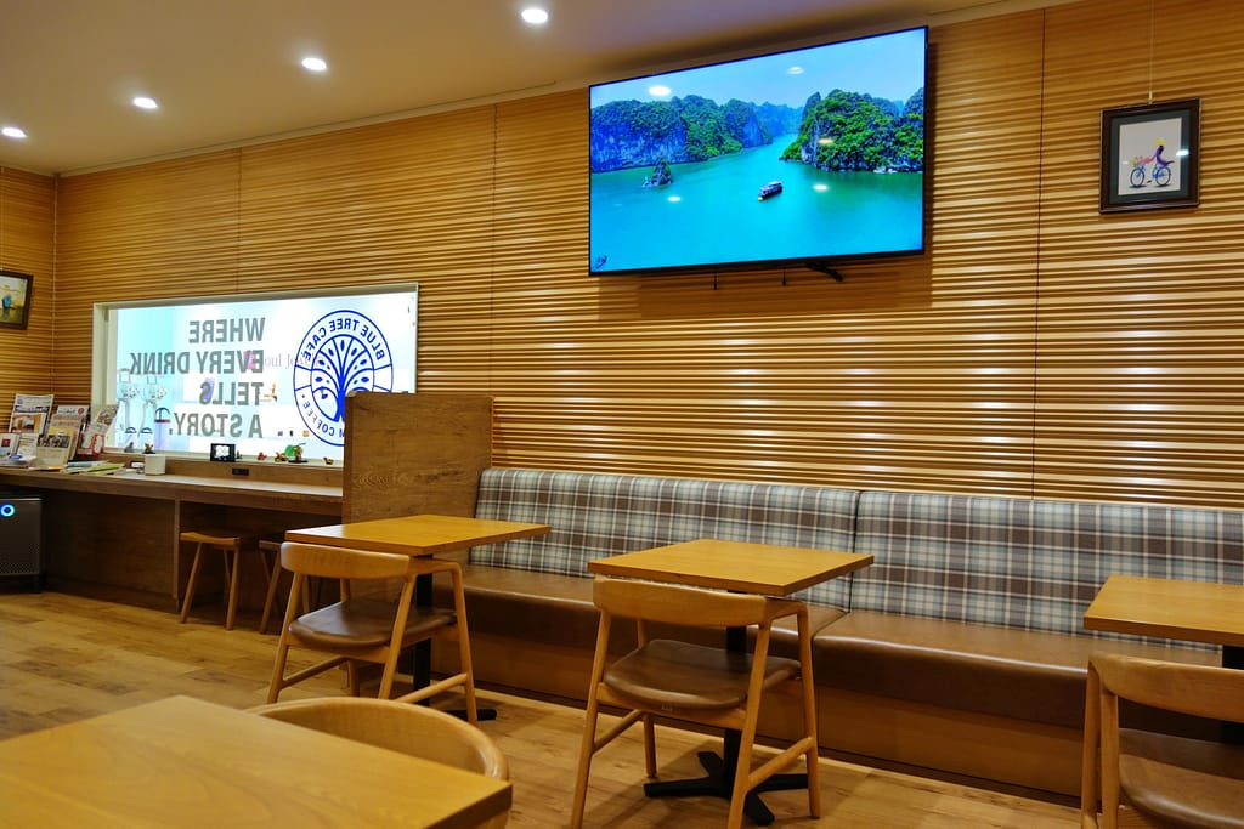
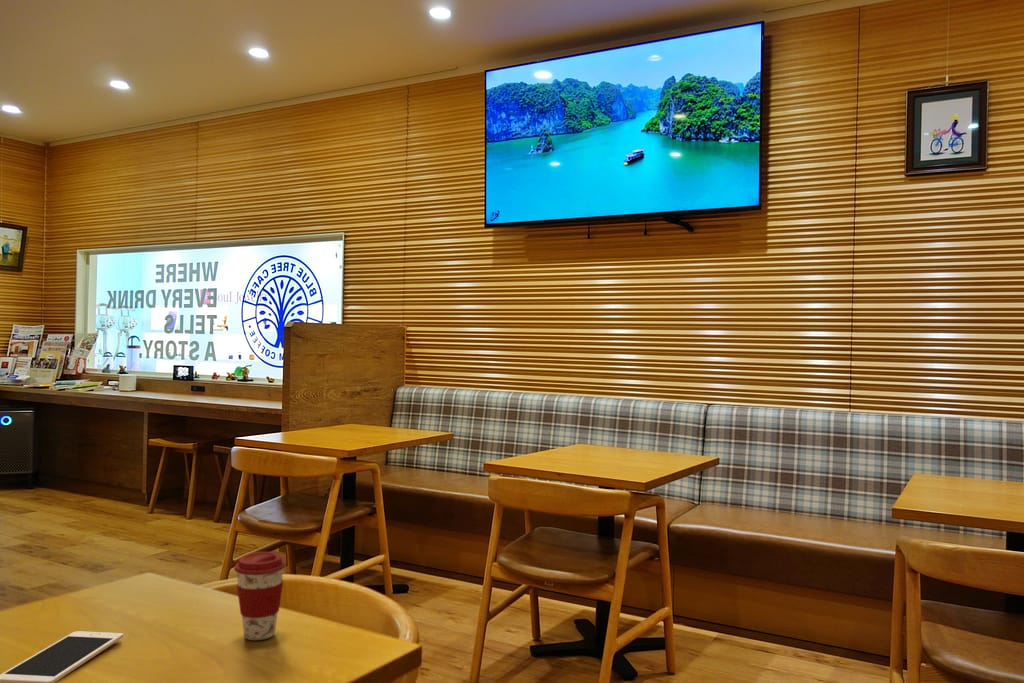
+ cell phone (63, 656)
+ coffee cup (259, 595)
